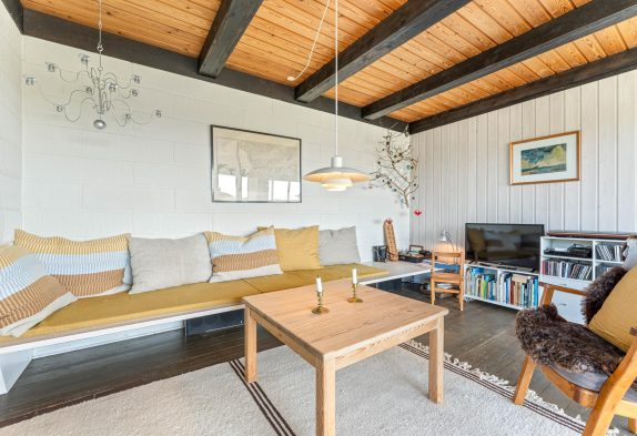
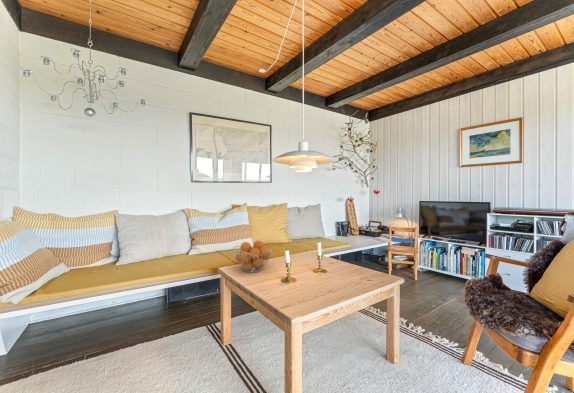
+ fruit basket (252, 255)
